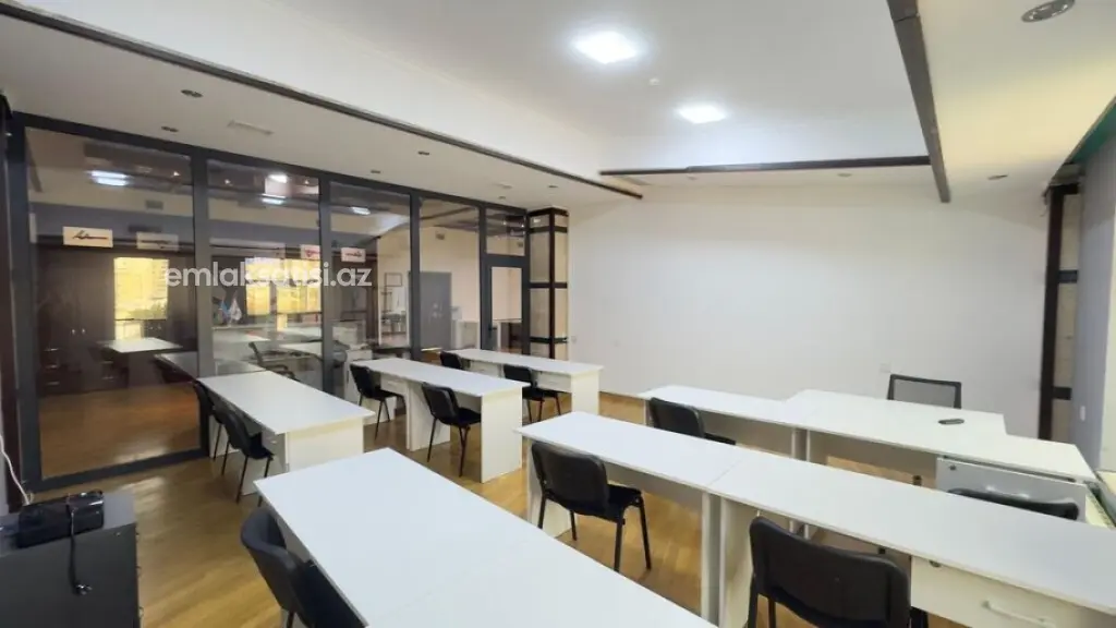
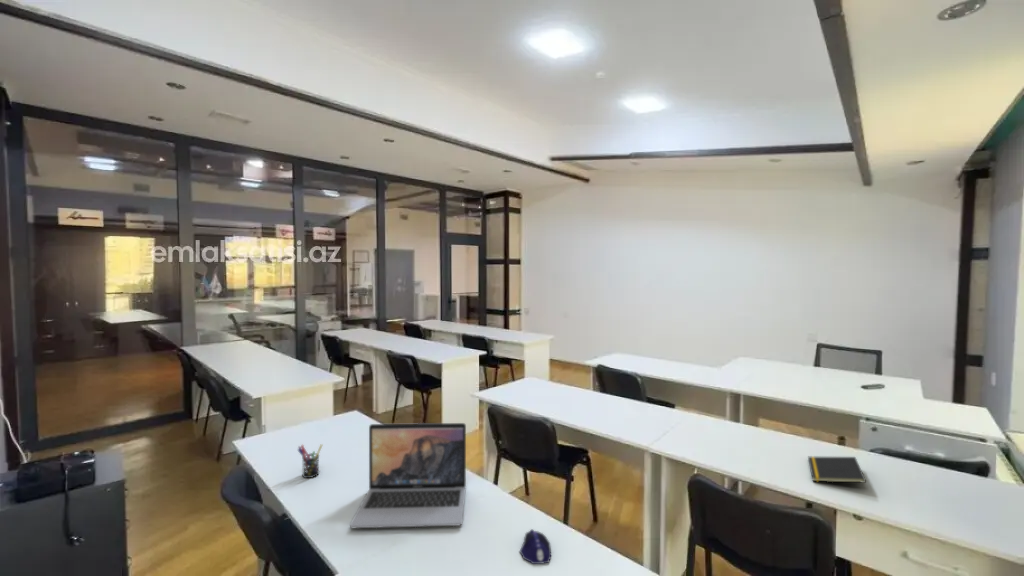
+ pen holder (310, 459)
+ computer mouse (534, 541)
+ laptop (412, 471)
+ notepad (834, 468)
